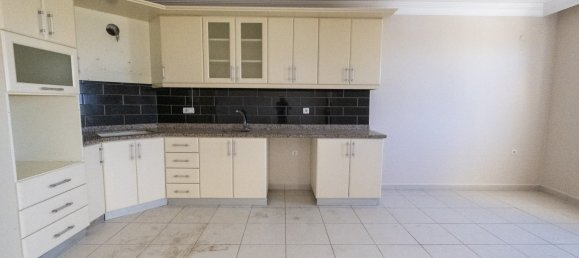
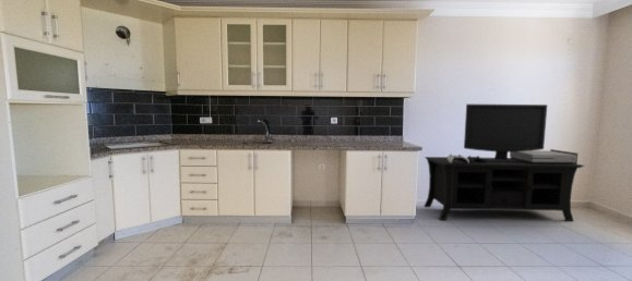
+ media console (498, 160)
